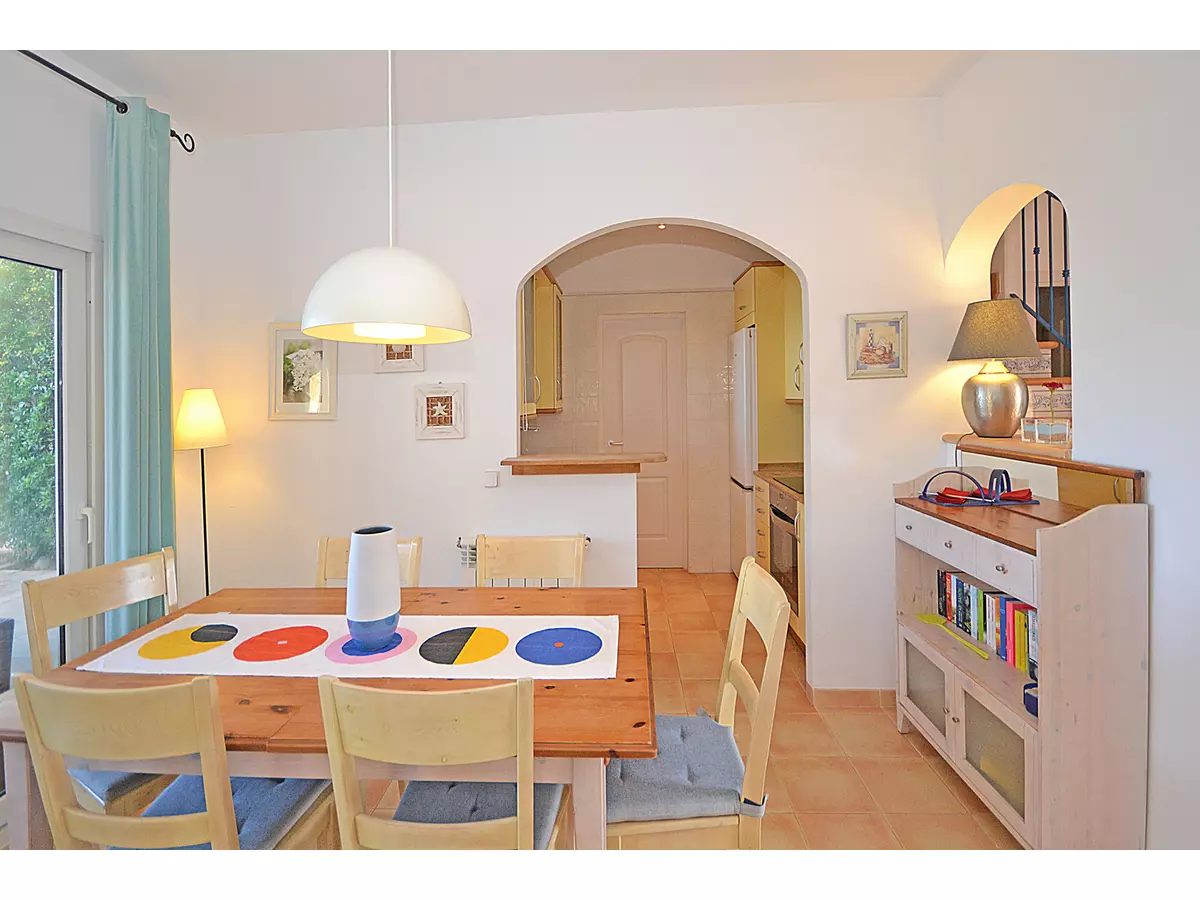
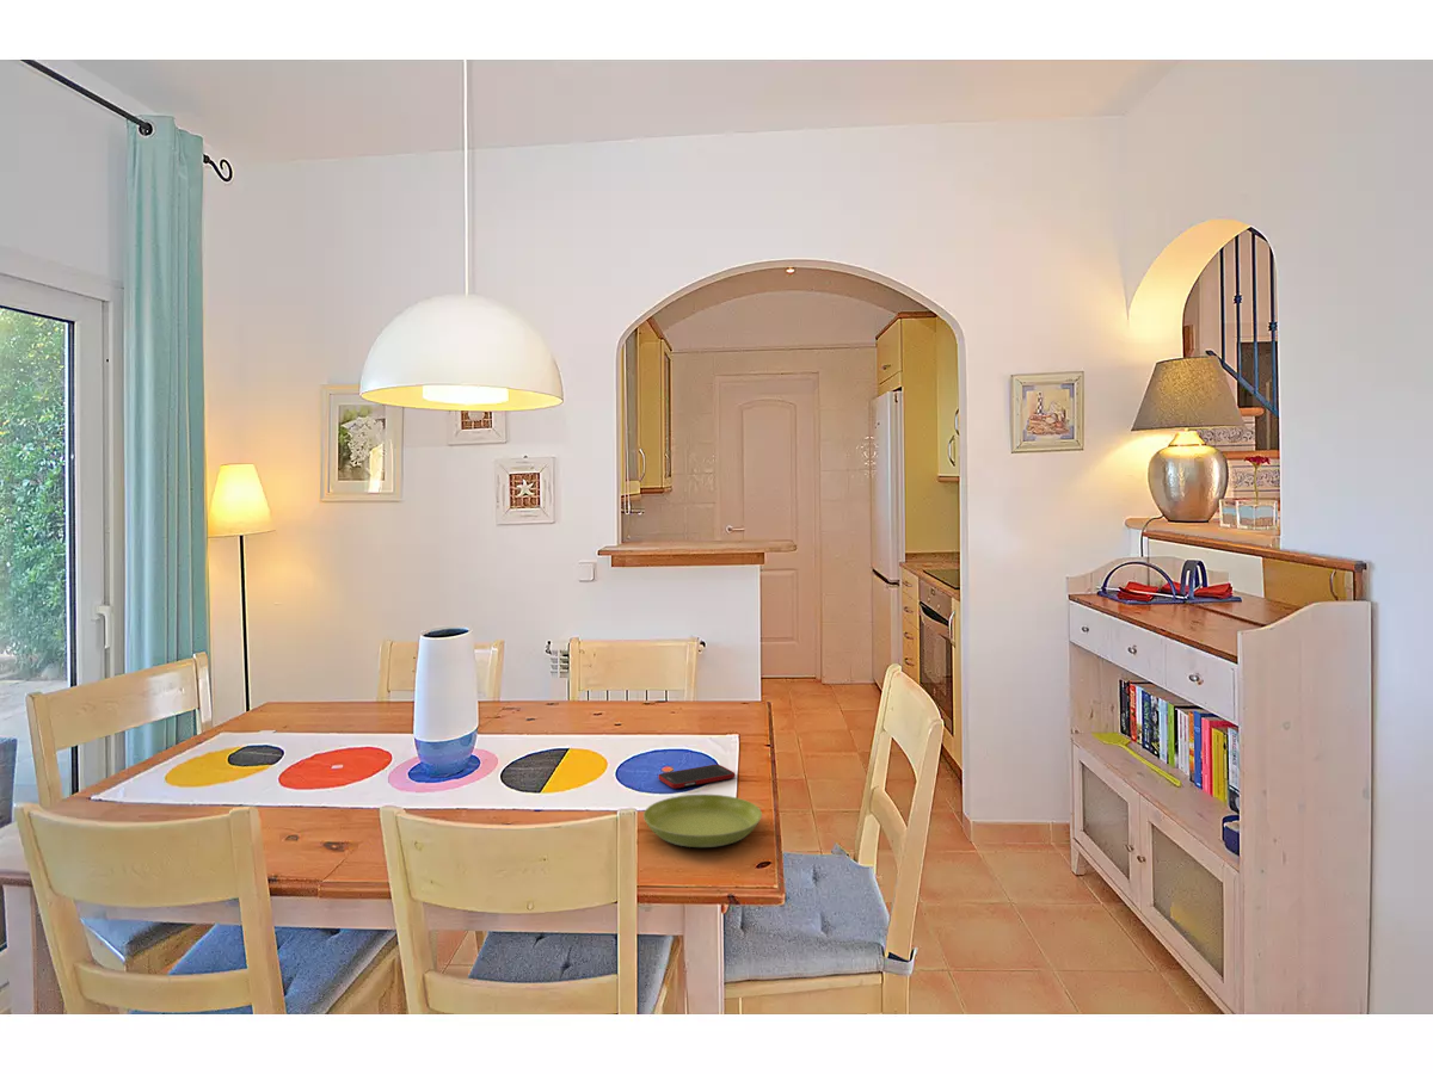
+ cell phone (696, 776)
+ saucer (702, 821)
